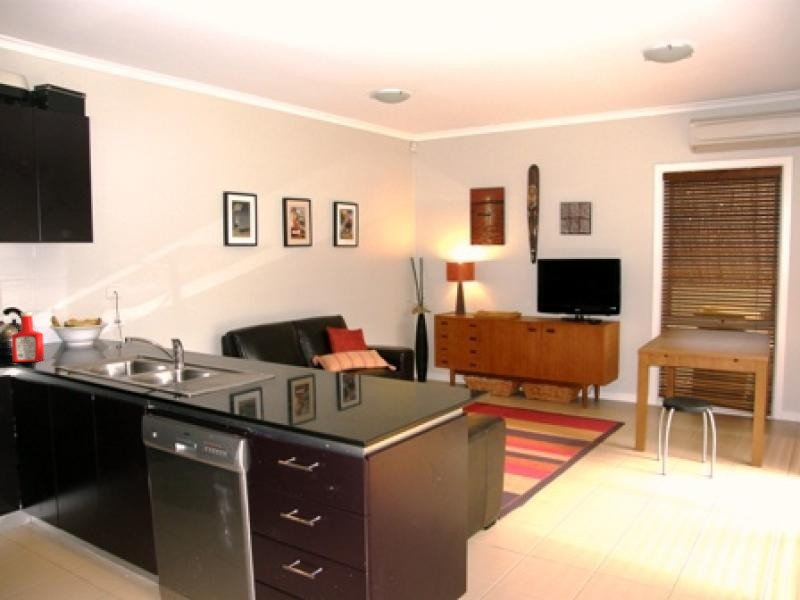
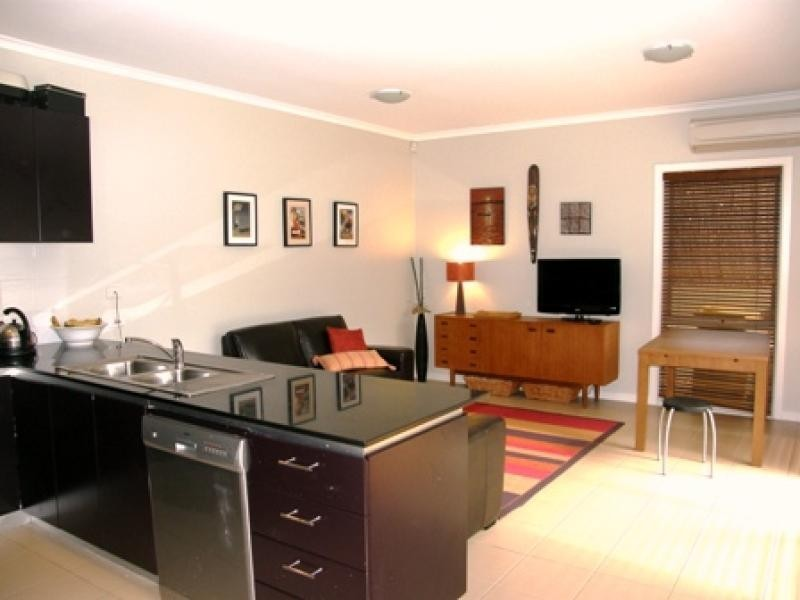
- soap bottle (27, 336)
